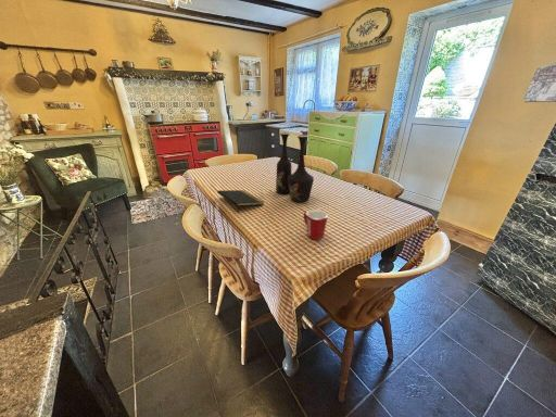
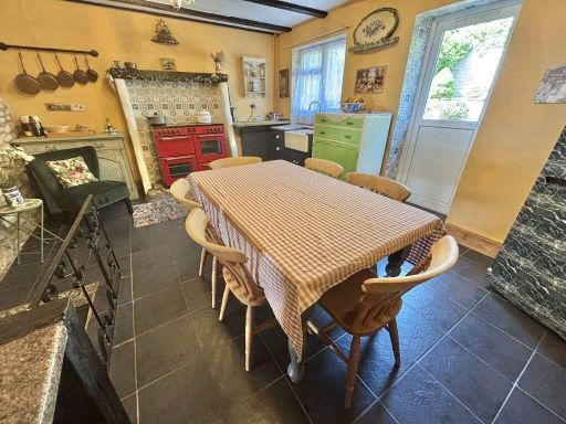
- notepad (240, 197)
- mug (313, 223)
- vase (290, 166)
